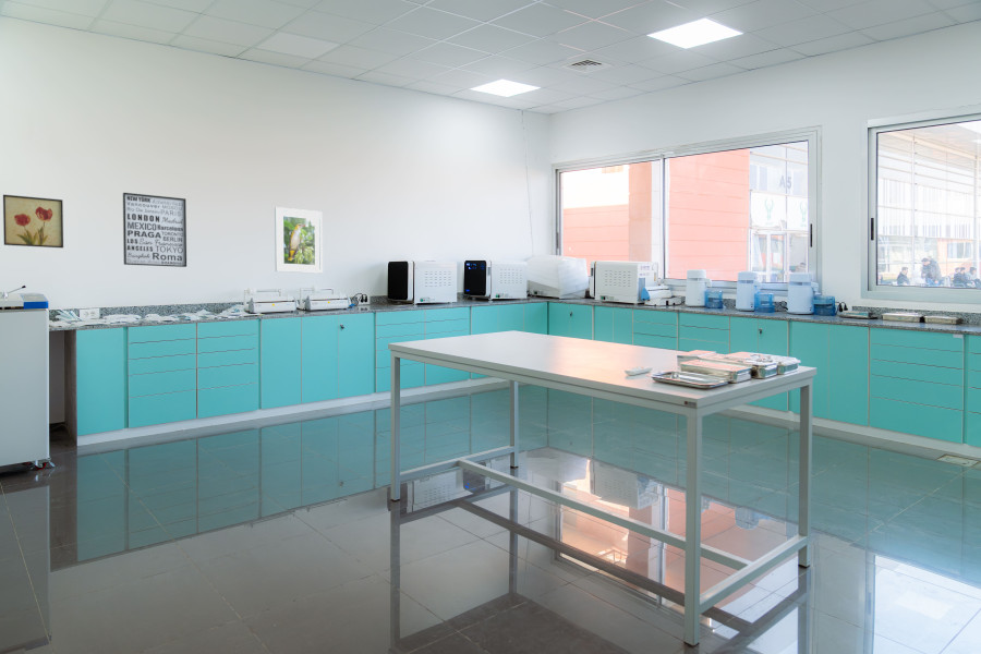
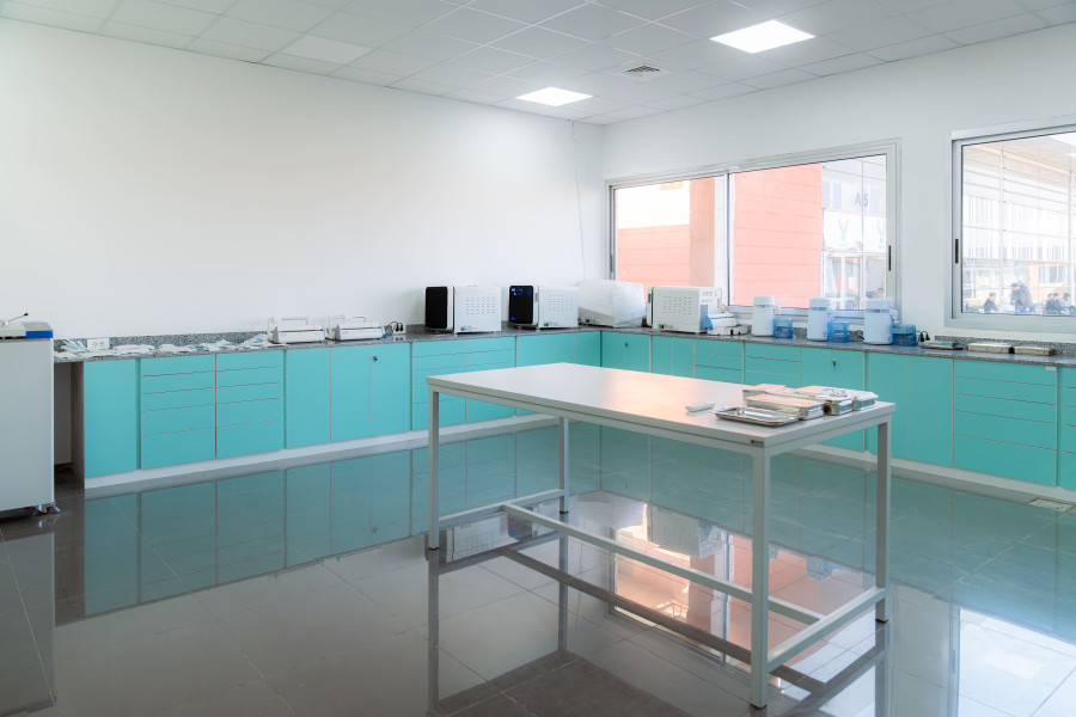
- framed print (299, 241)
- wall art (34, 221)
- wall art (155, 230)
